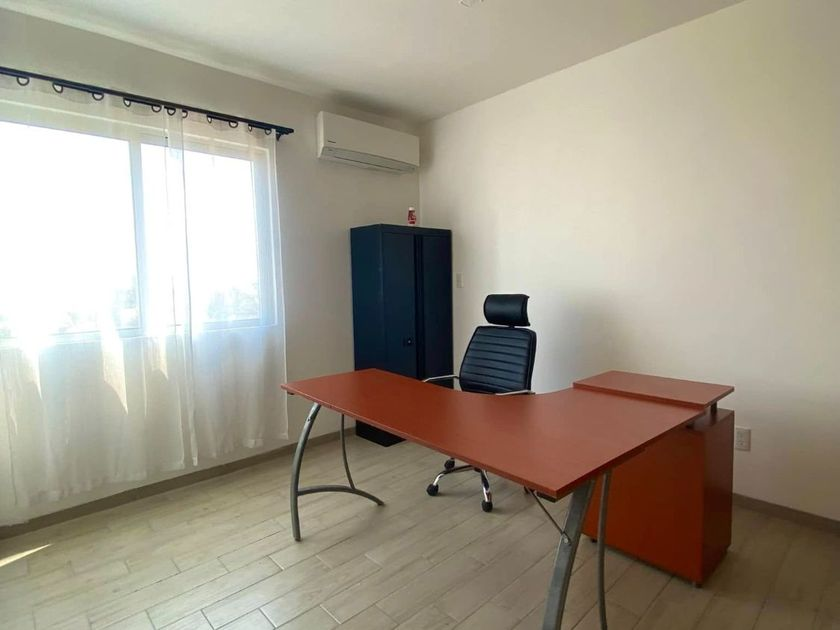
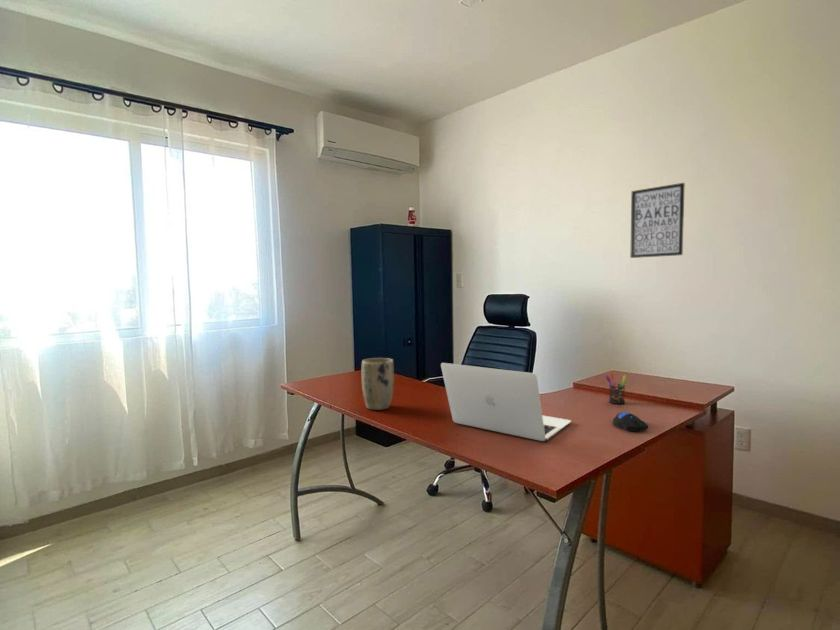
+ pen holder (617, 387)
+ laptop (507, 393)
+ wall art (656, 222)
+ plant pot (377, 383)
+ computer mouse (628, 419)
